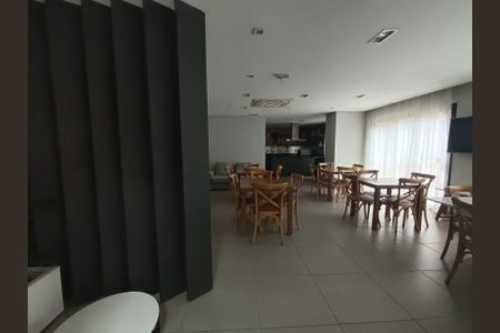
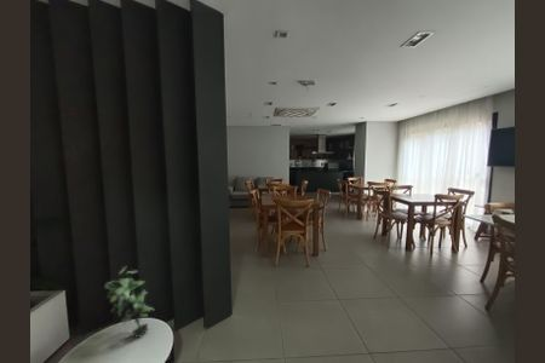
+ potted plant (130, 304)
